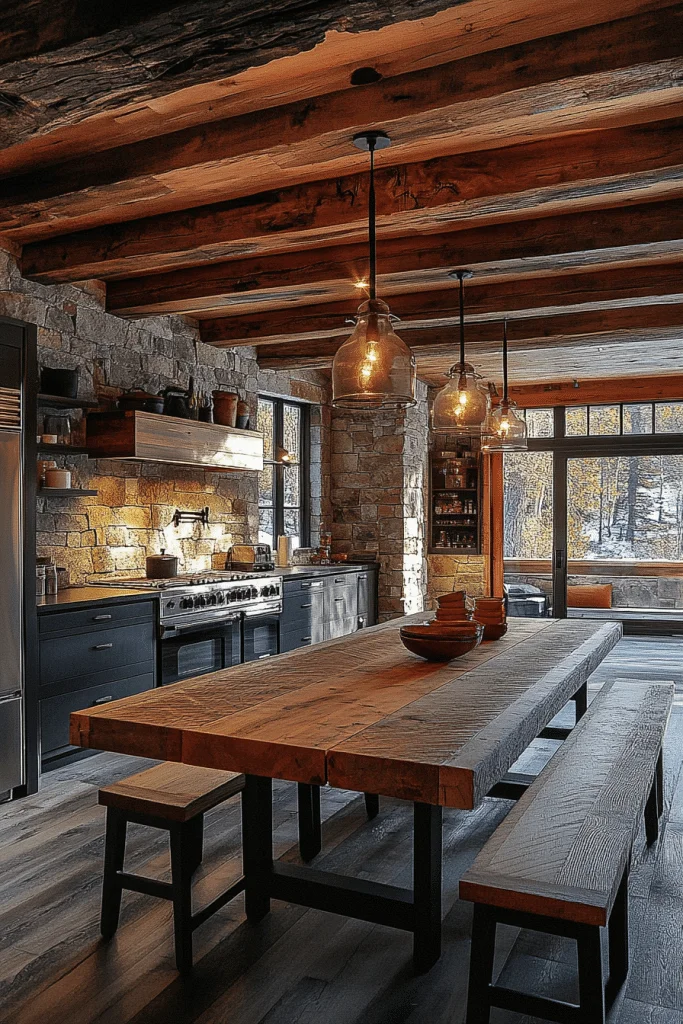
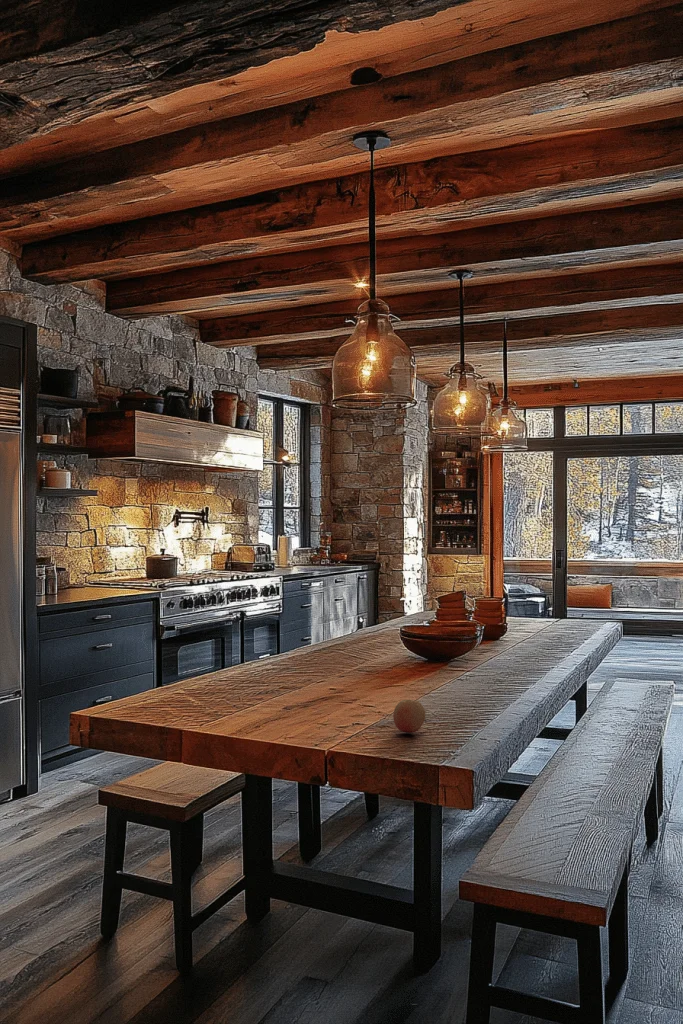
+ fruit (409, 716)
